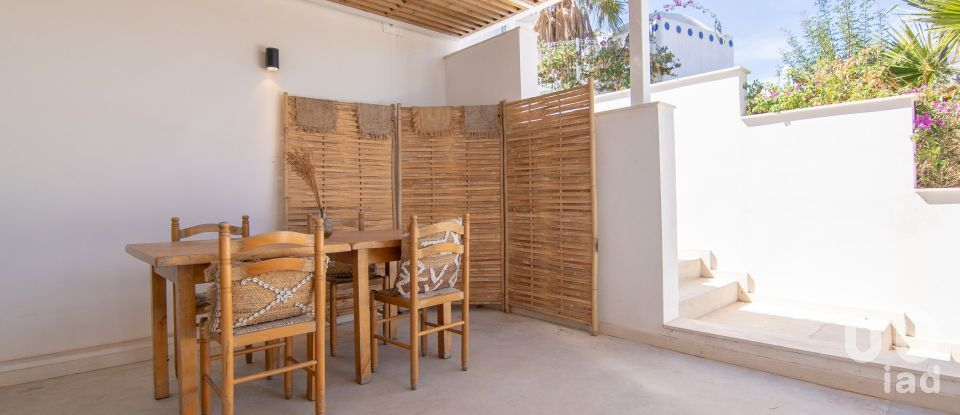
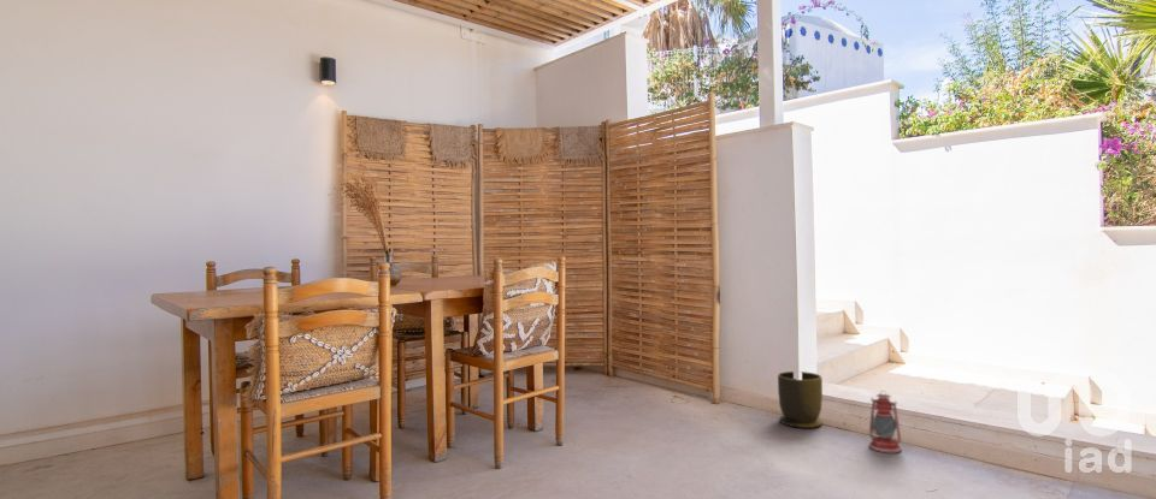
+ planter pot (800, 398)
+ lantern (883, 420)
